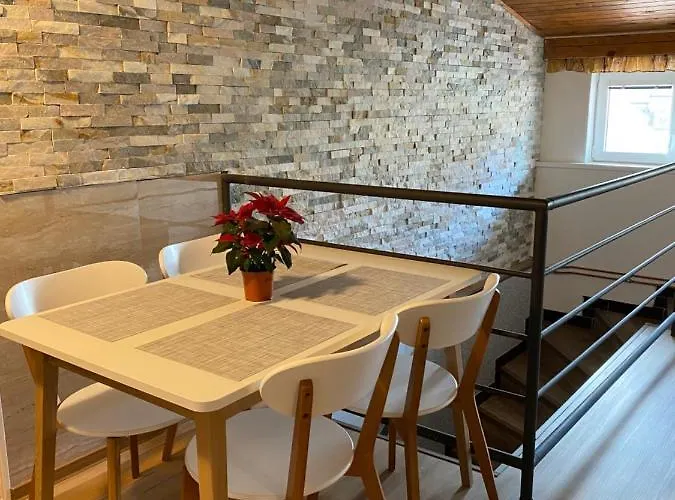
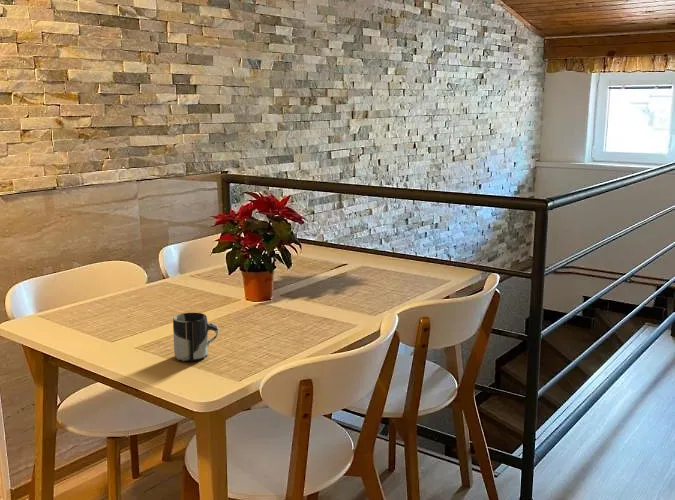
+ cup (196, 336)
